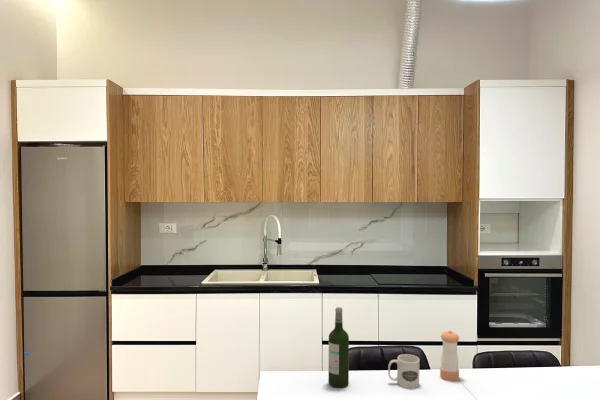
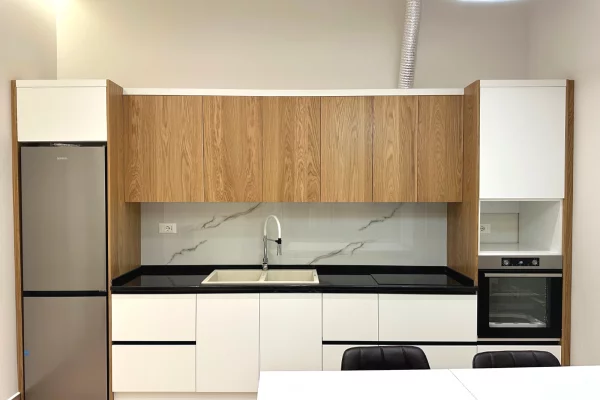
- pepper shaker (449, 353)
- wine bottle (338, 346)
- mug (403, 370)
